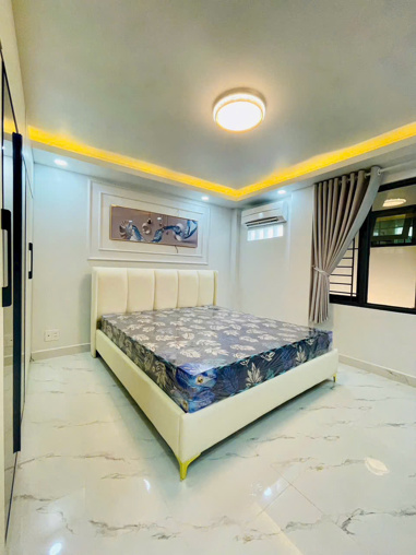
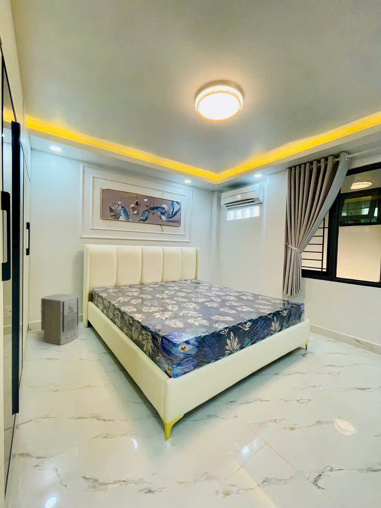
+ air purifier (60, 317)
